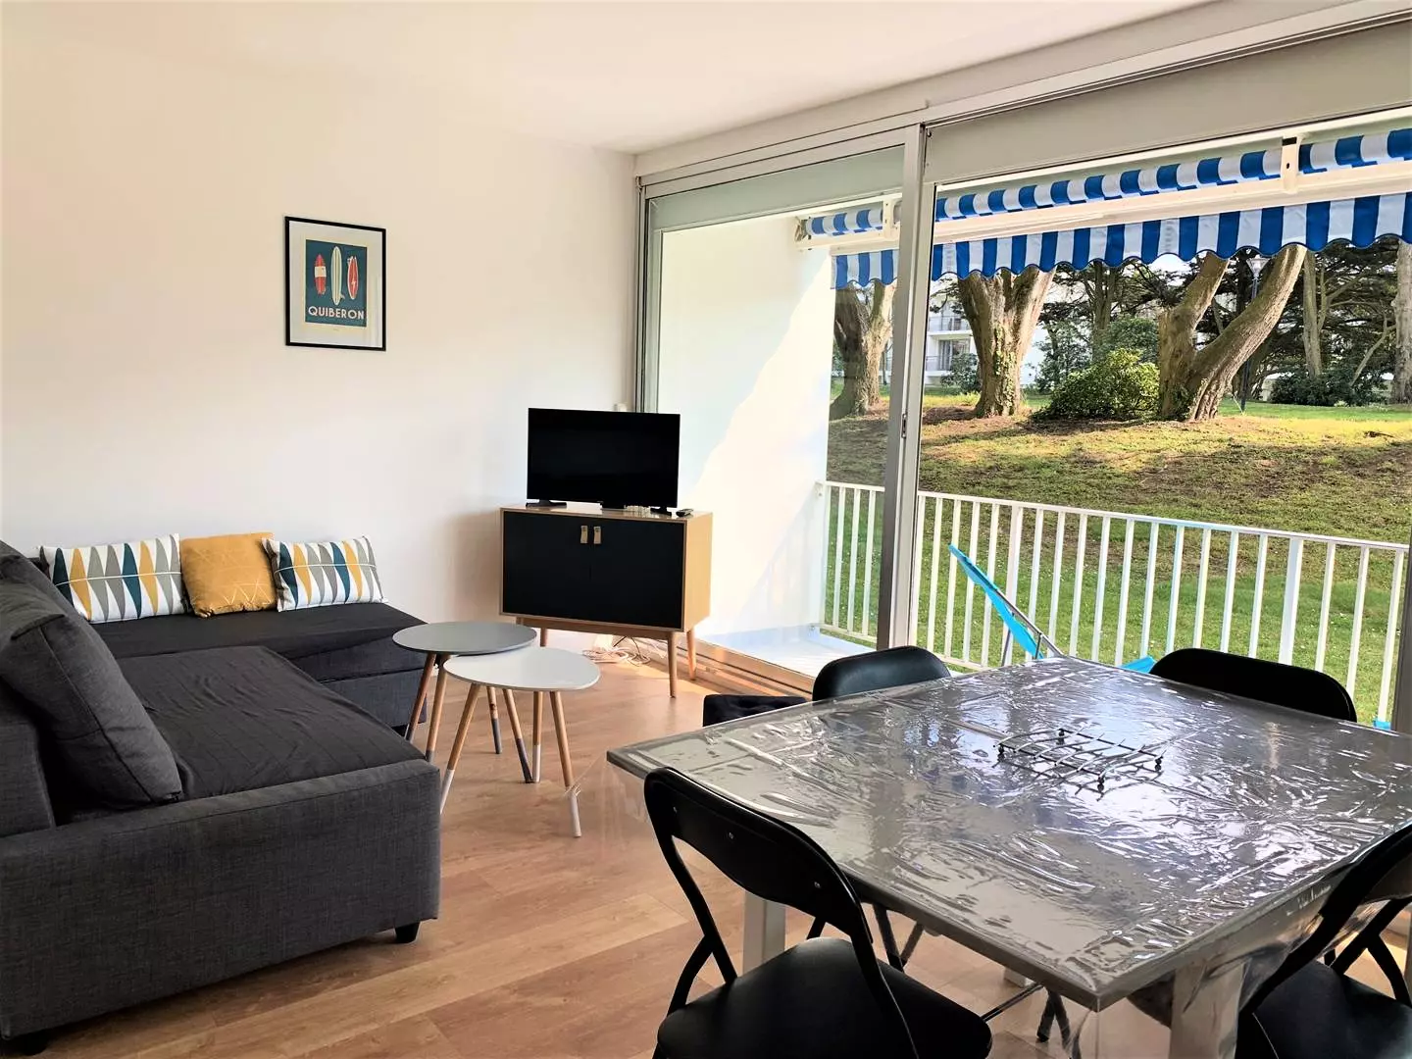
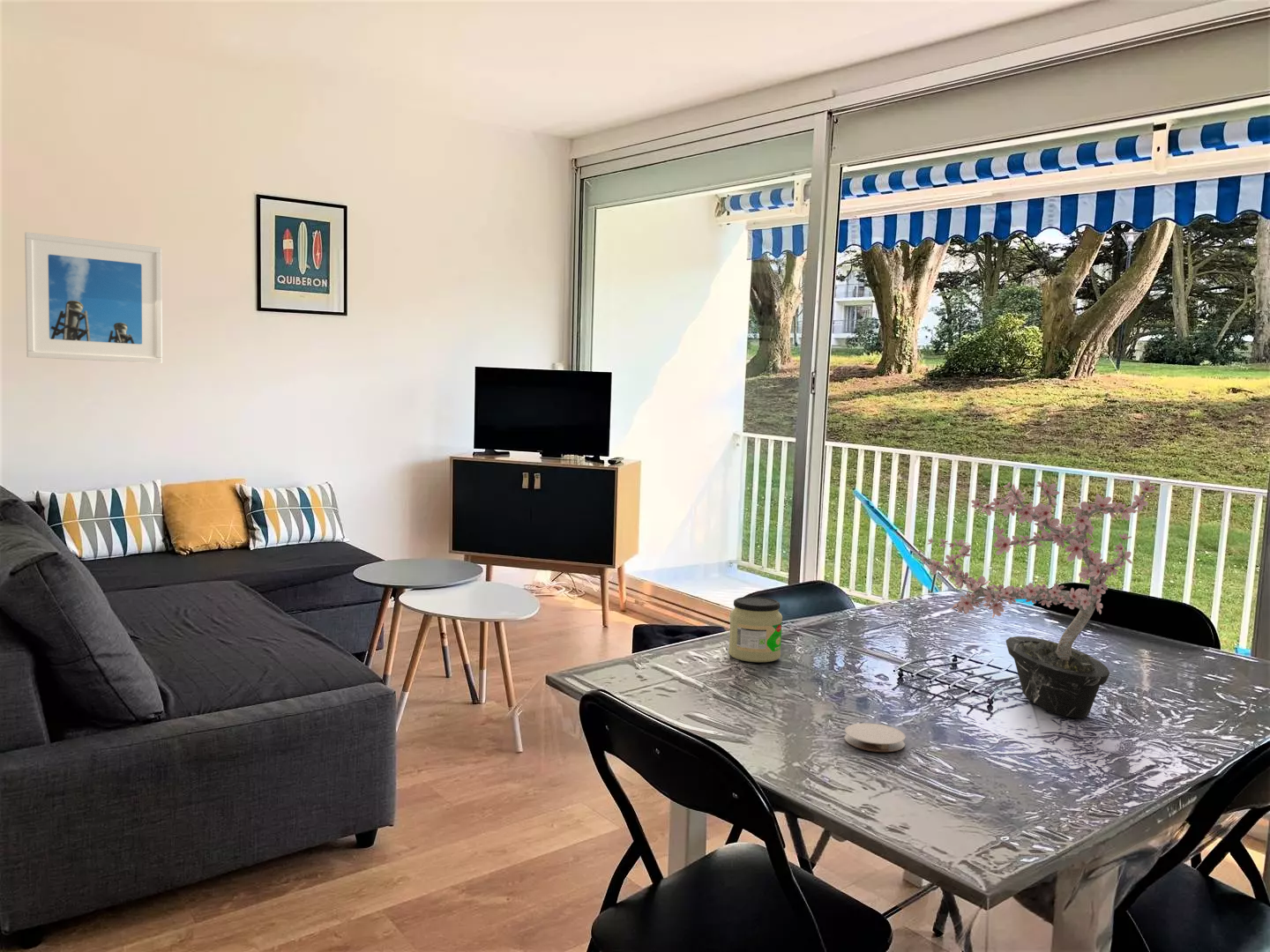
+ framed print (96, 301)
+ coaster (874, 737)
+ potted plant (1026, 585)
+ jar (755, 628)
